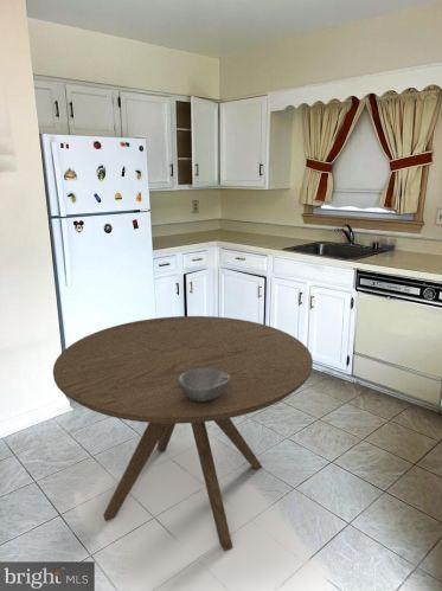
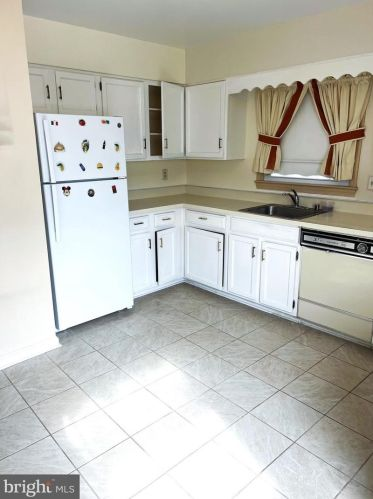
- bowl (204, 385)
- dining table (187, 422)
